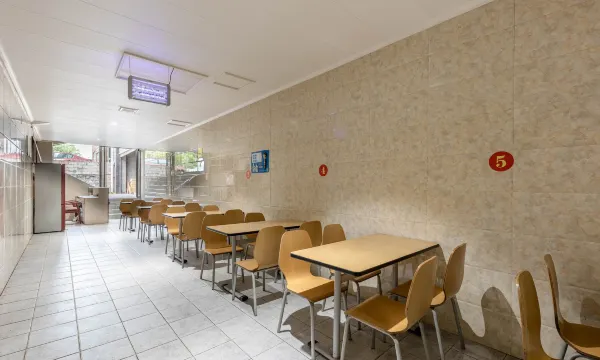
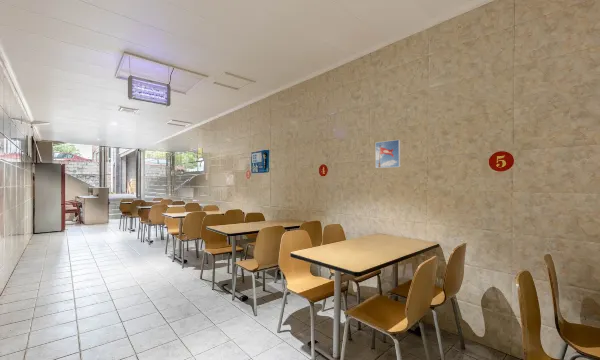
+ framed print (387, 154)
